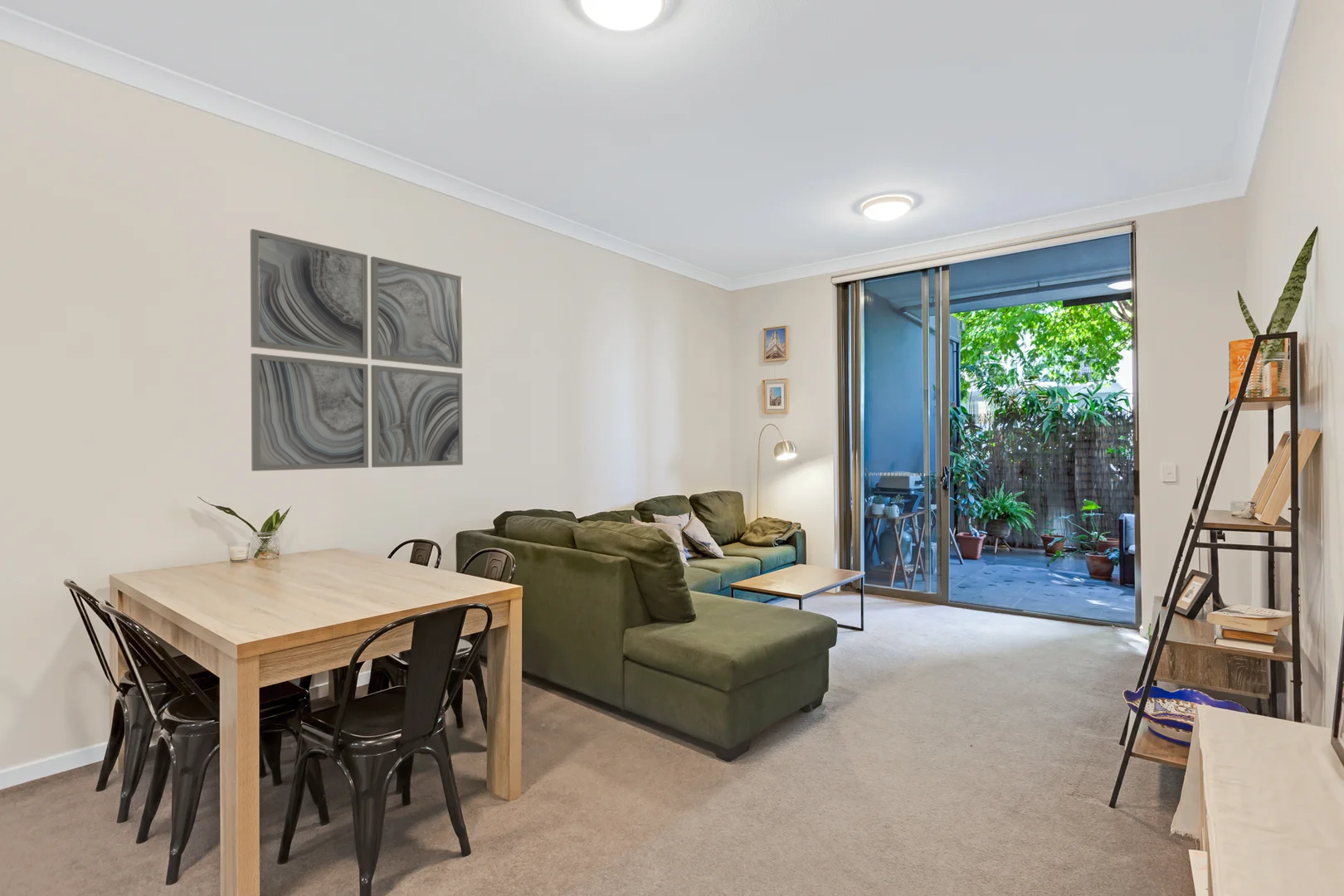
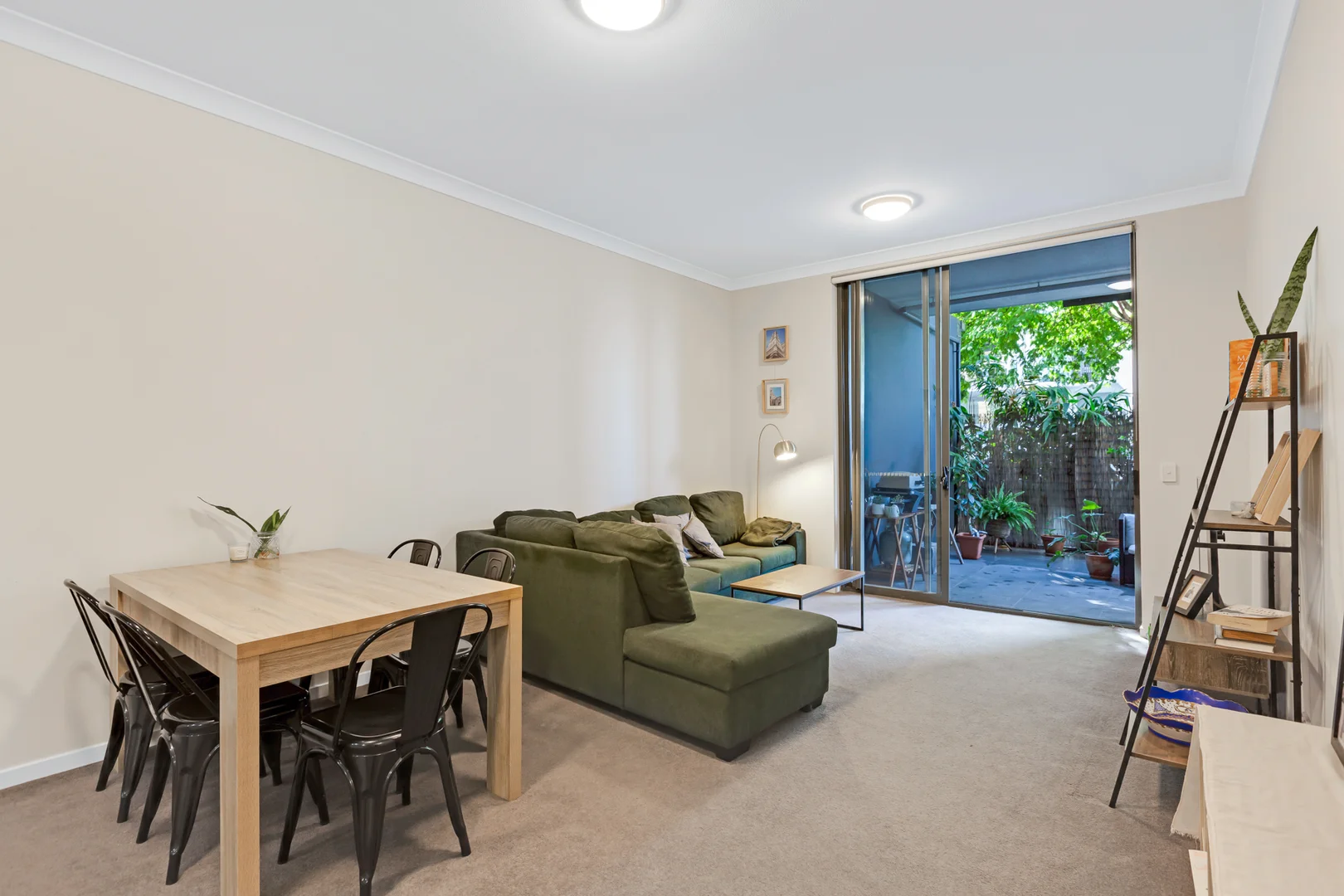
- wall art (368, 364)
